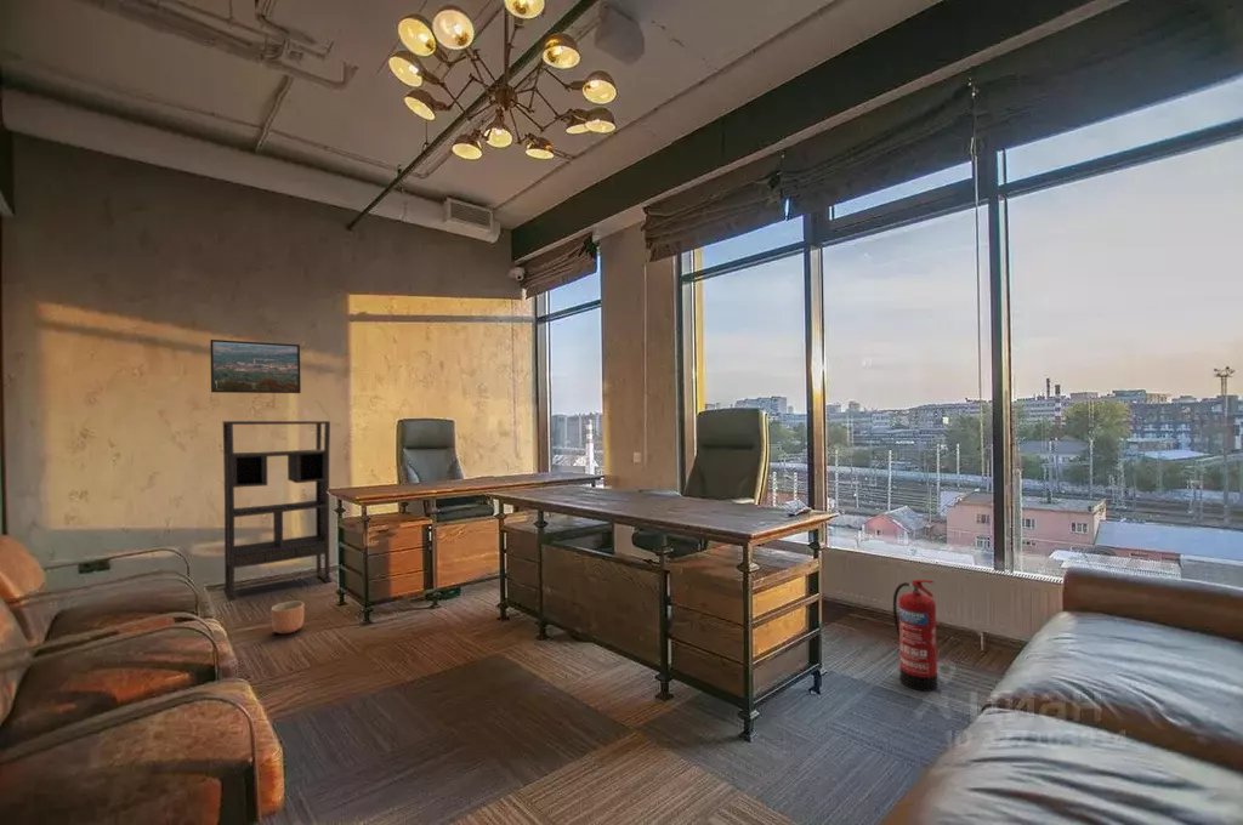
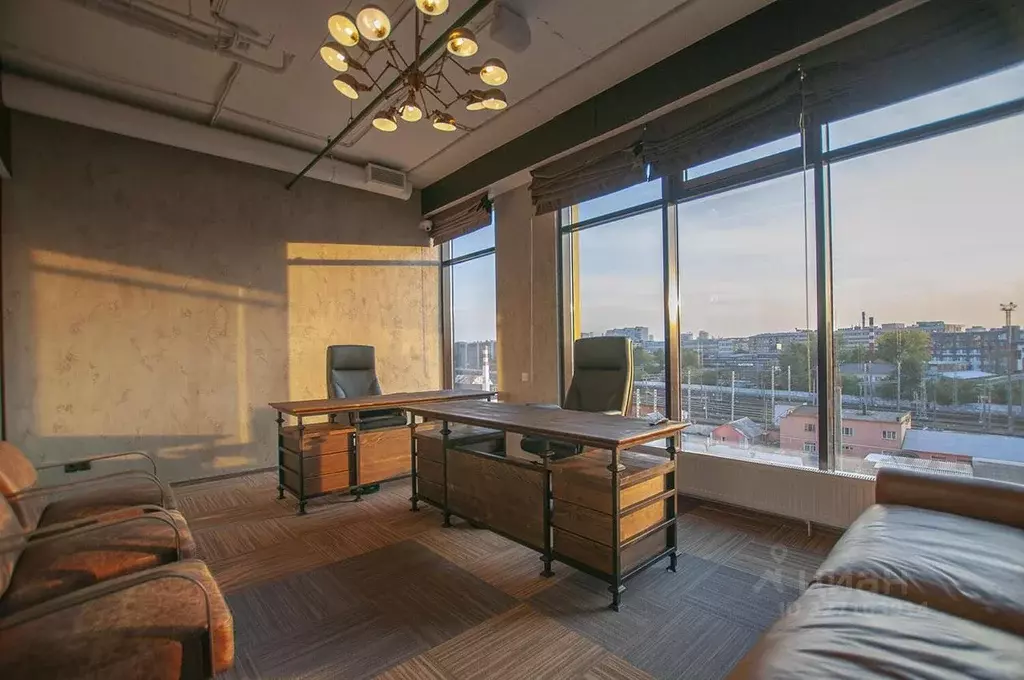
- planter (288, 618)
- shelving unit (278, 505)
- fire extinguisher (912, 625)
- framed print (257, 368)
